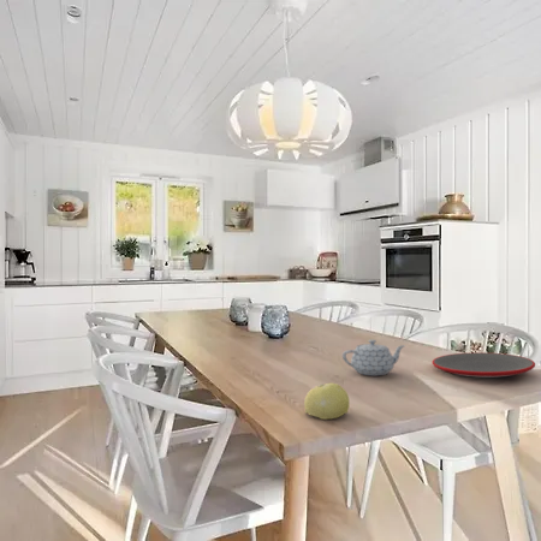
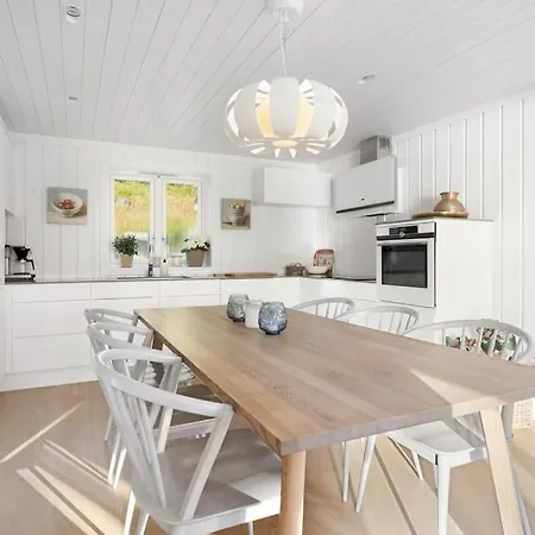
- teapot (374, 356)
- fruit (326, 398)
- plate (481, 364)
